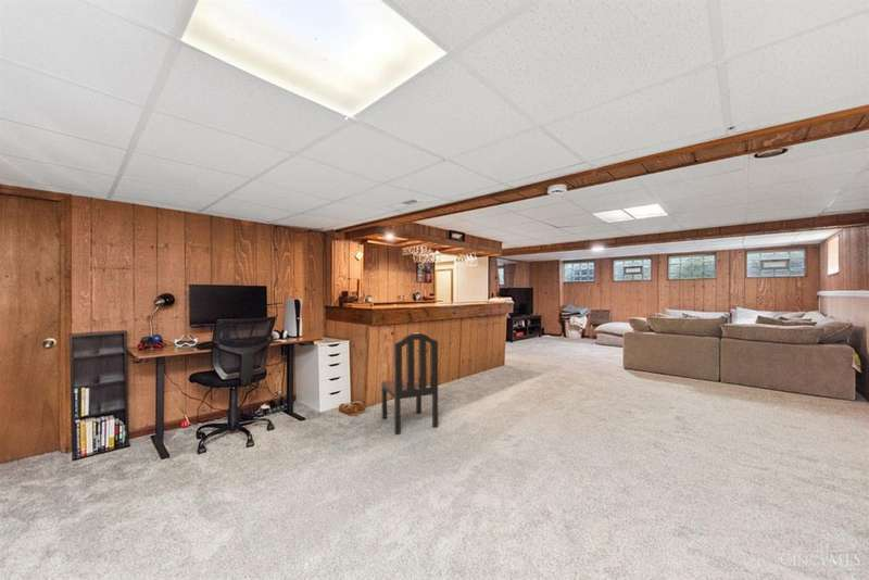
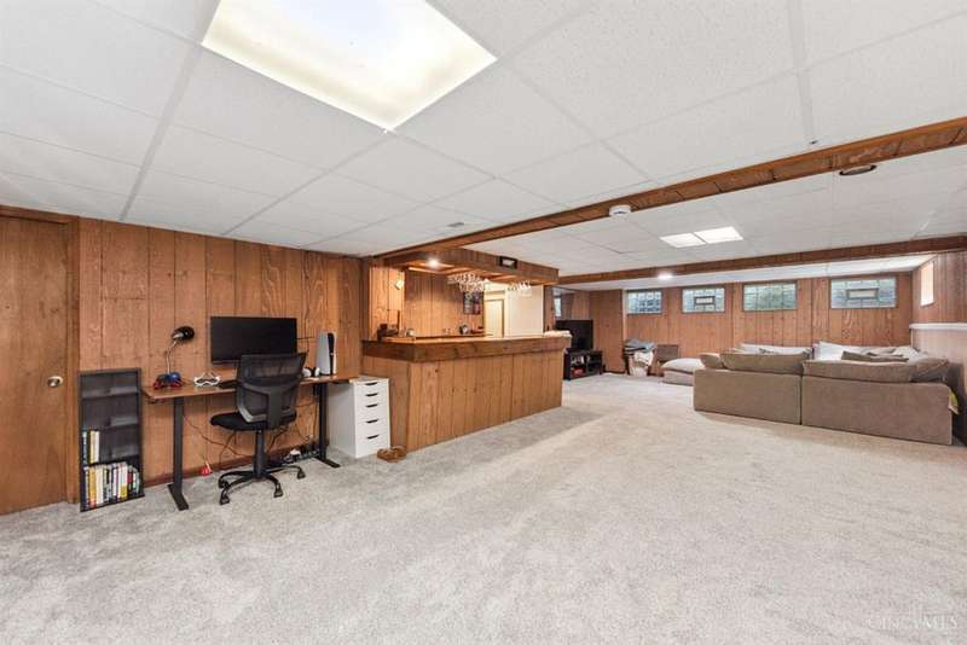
- dining chair (408, 376)
